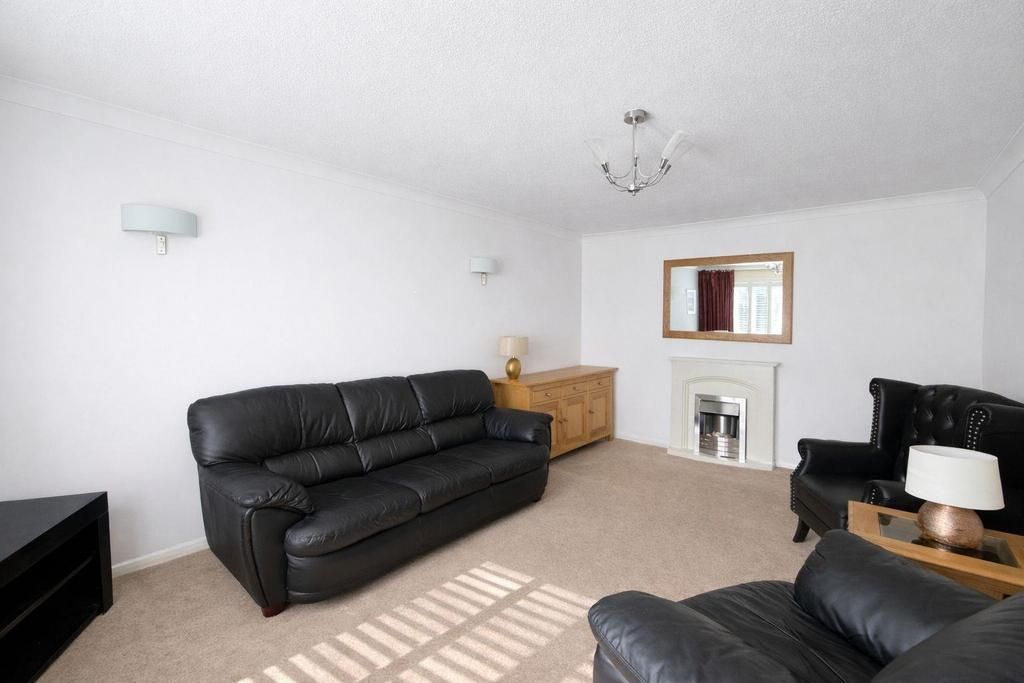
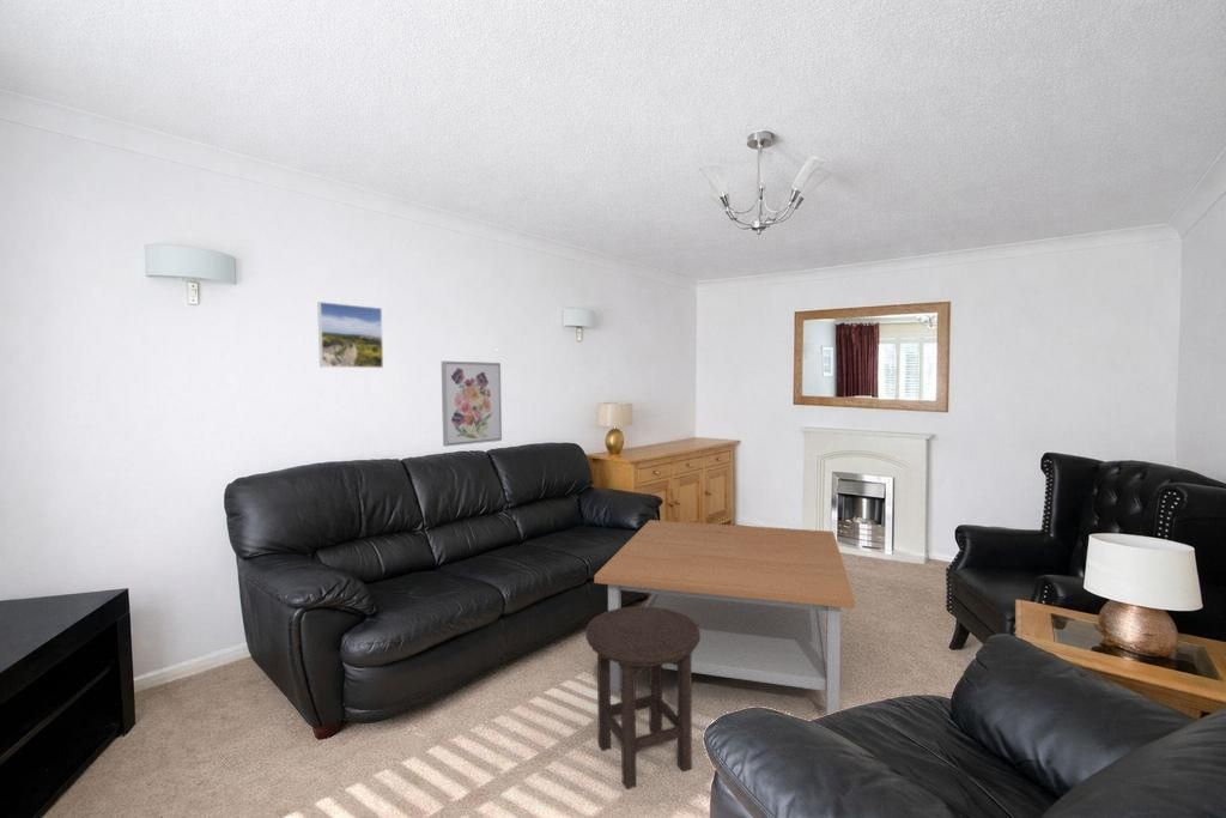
+ stool (644, 696)
+ wall art (472, 402)
+ coffee table (728, 604)
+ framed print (351, 335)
